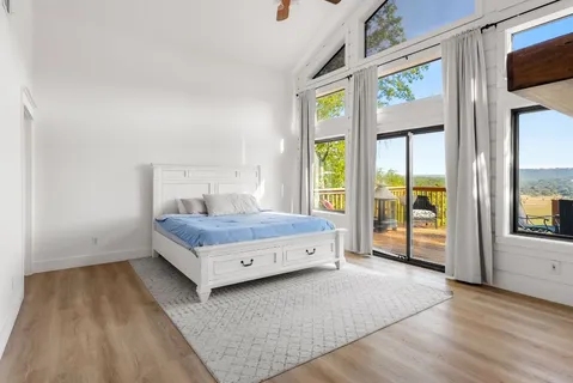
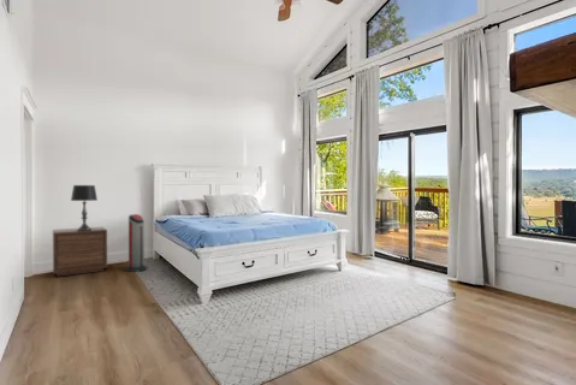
+ nightstand (79, 249)
+ table lamp (84, 207)
+ air purifier (136, 241)
